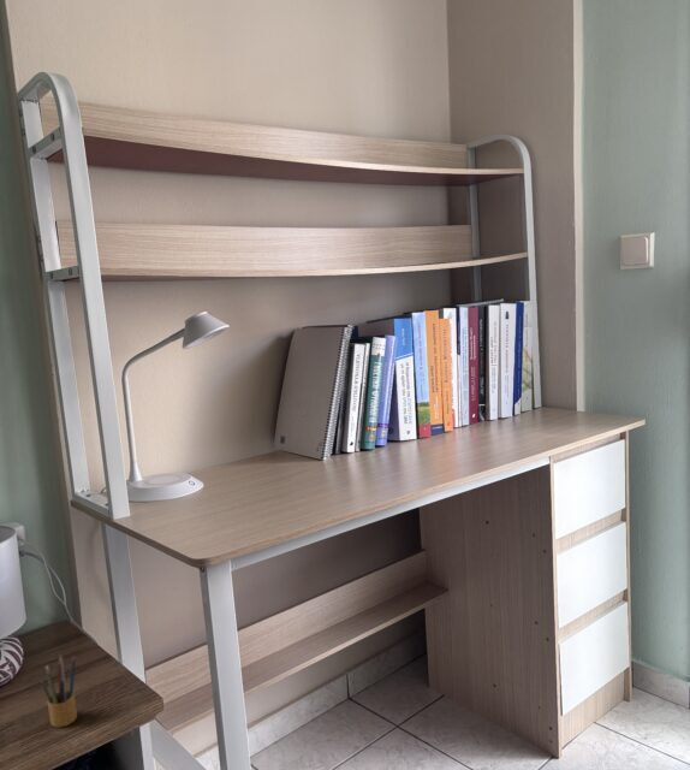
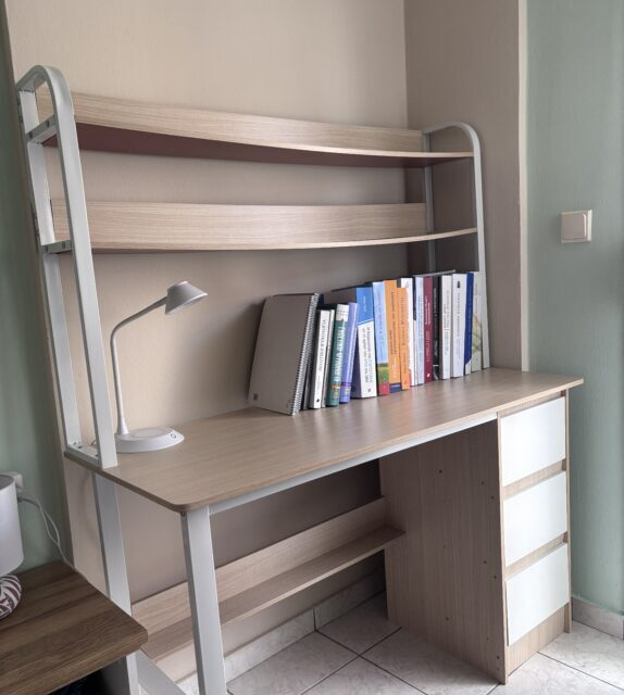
- pencil box (60, 692)
